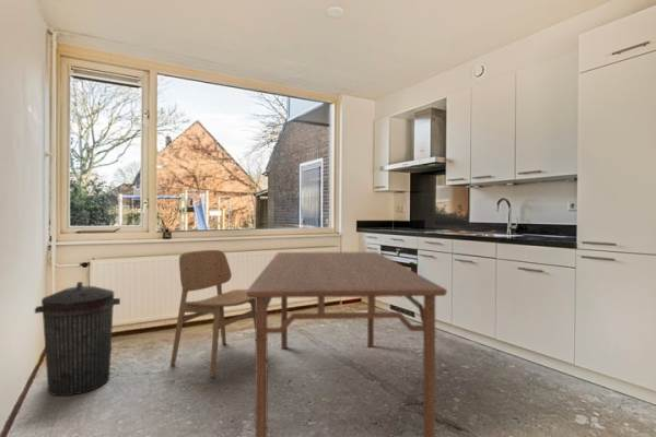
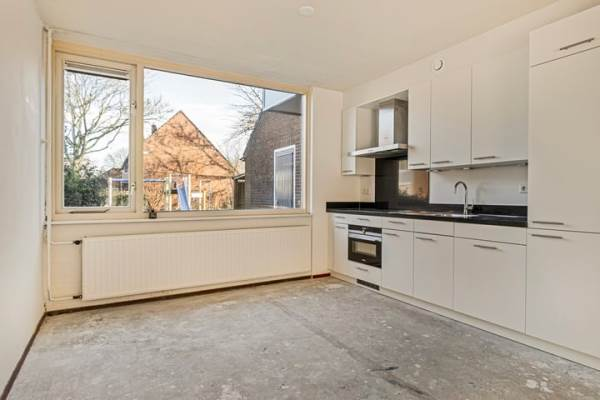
- trash can (80, 332)
- dining table (333, 318)
- dining chair (219, 305)
